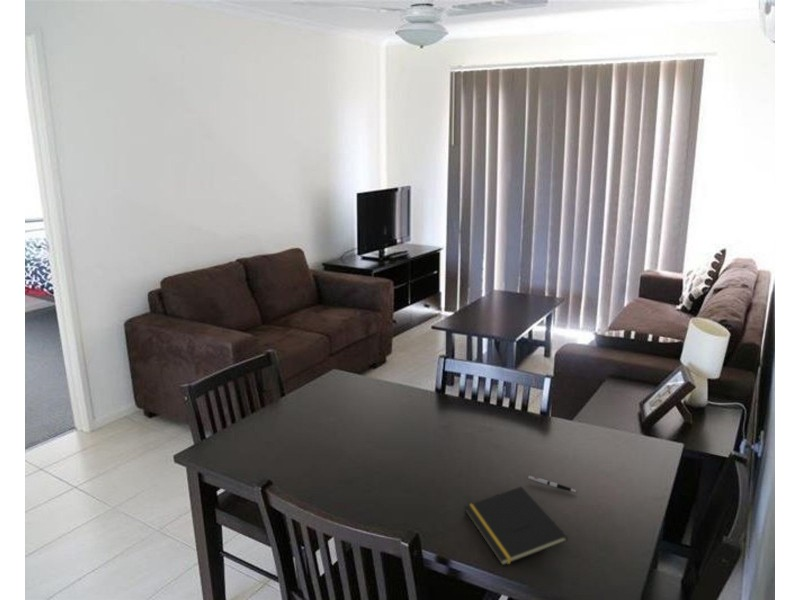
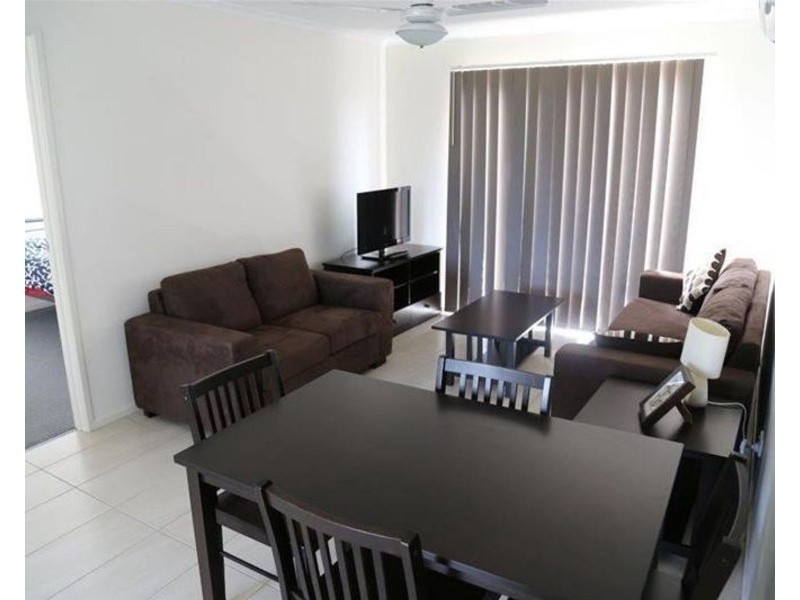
- notepad (512, 522)
- pen (552, 484)
